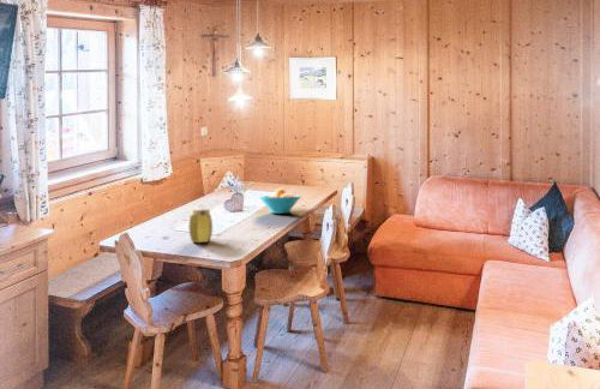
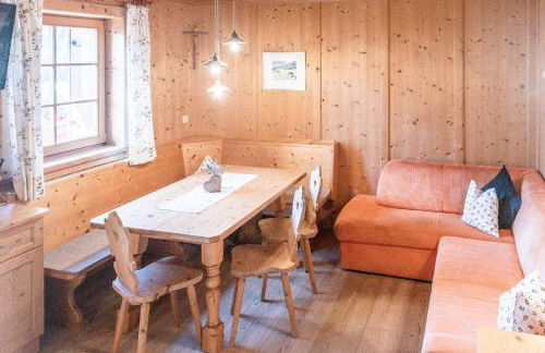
- fruit bowl (280, 201)
- jar (200, 225)
